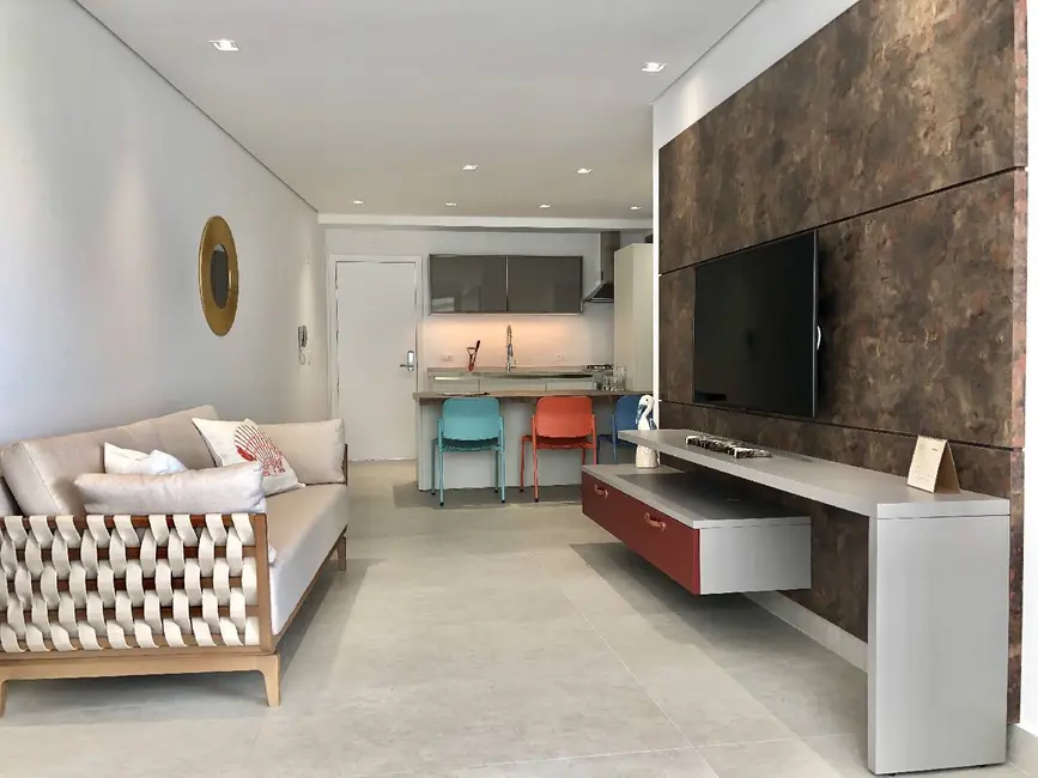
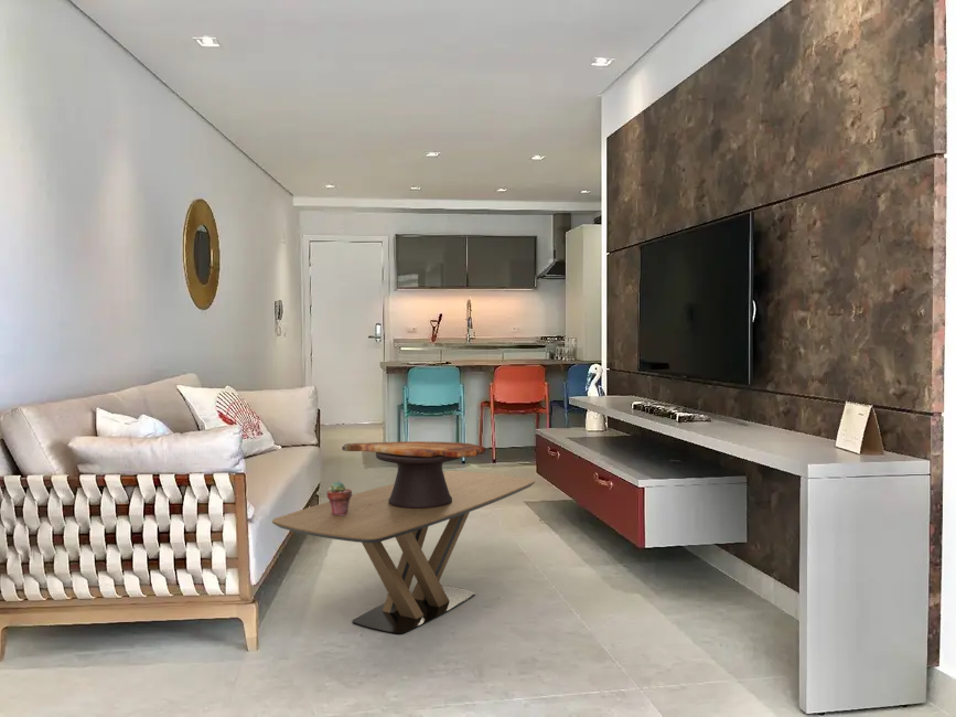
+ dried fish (413, 472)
+ potted succulent (339, 496)
+ coffee table (419, 552)
